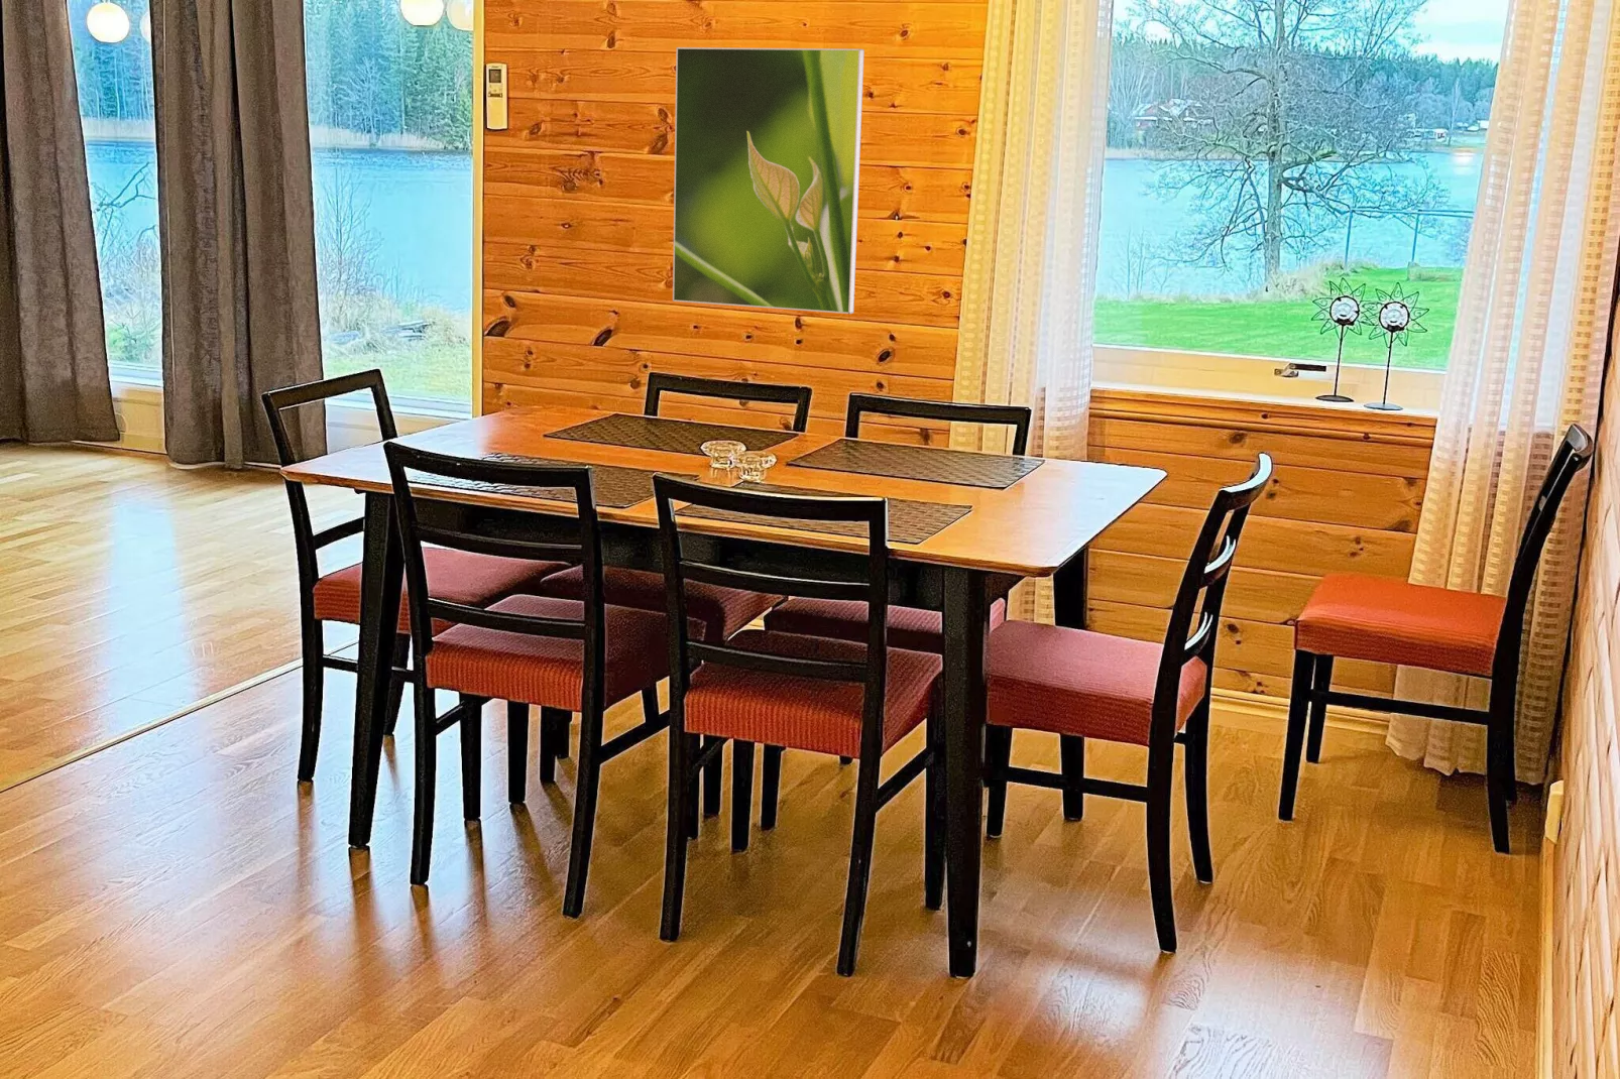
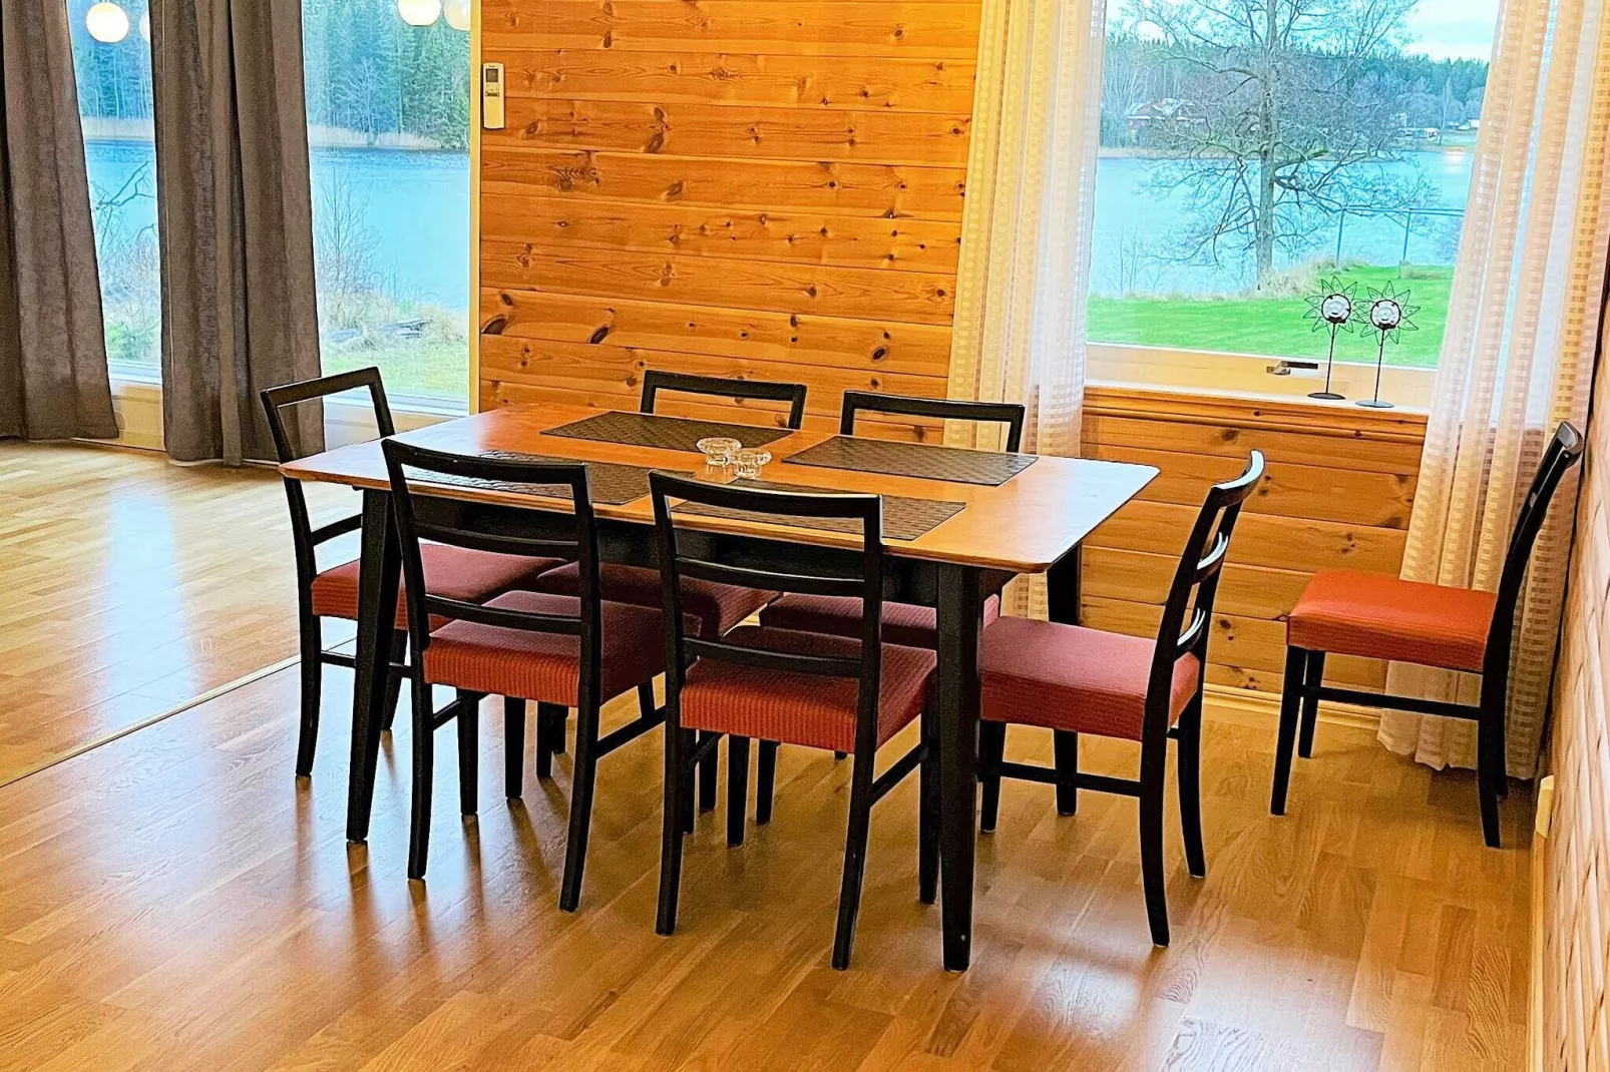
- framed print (765, 179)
